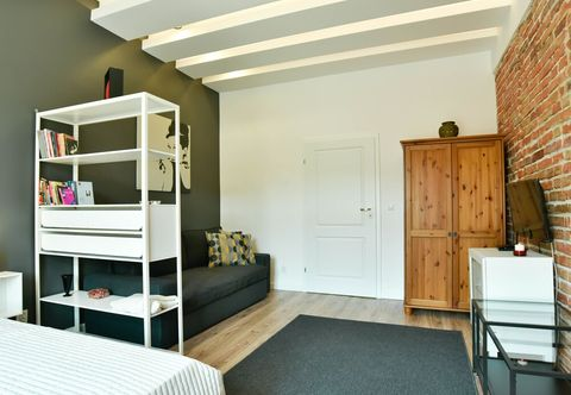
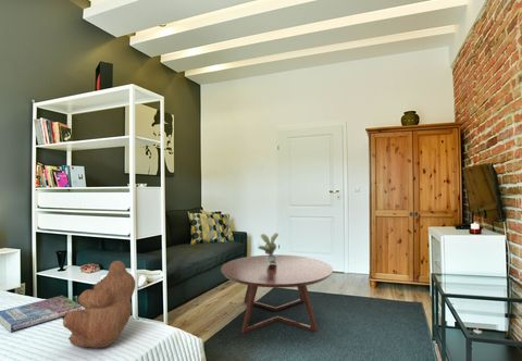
+ teddy bear (105, 300)
+ book (39, 311)
+ coffee table (276, 287)
+ potted plant (268, 248)
